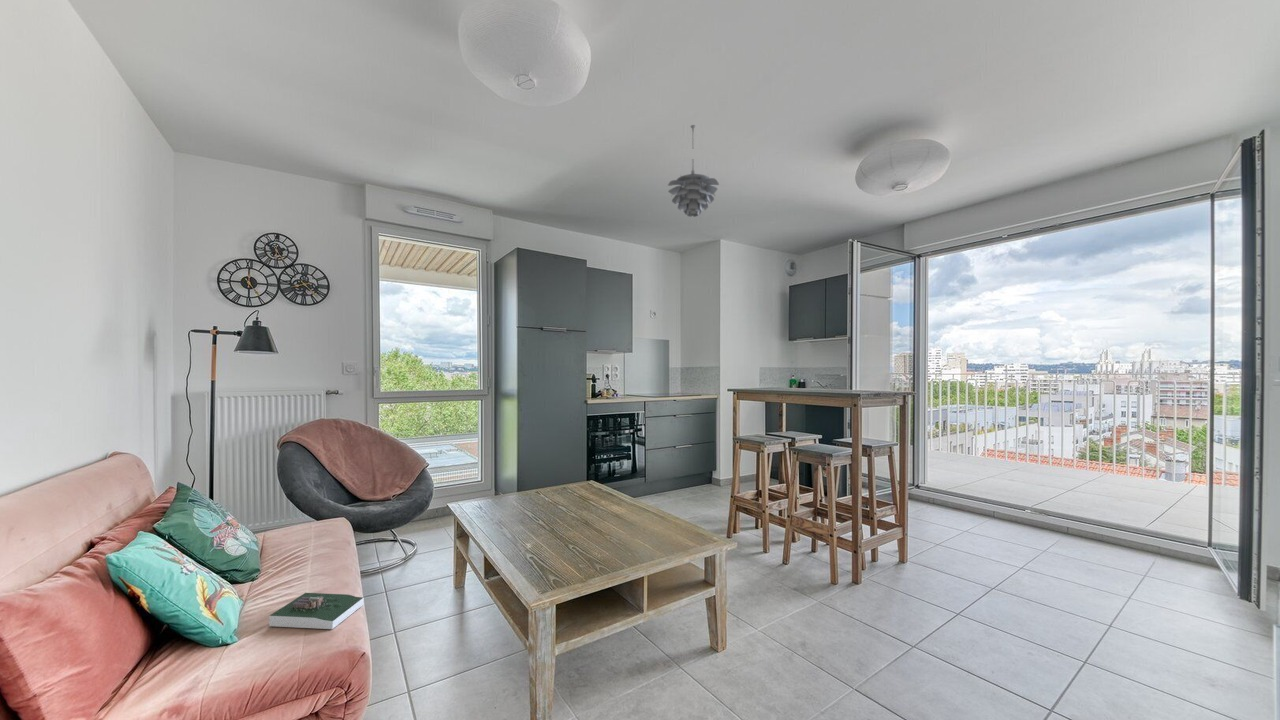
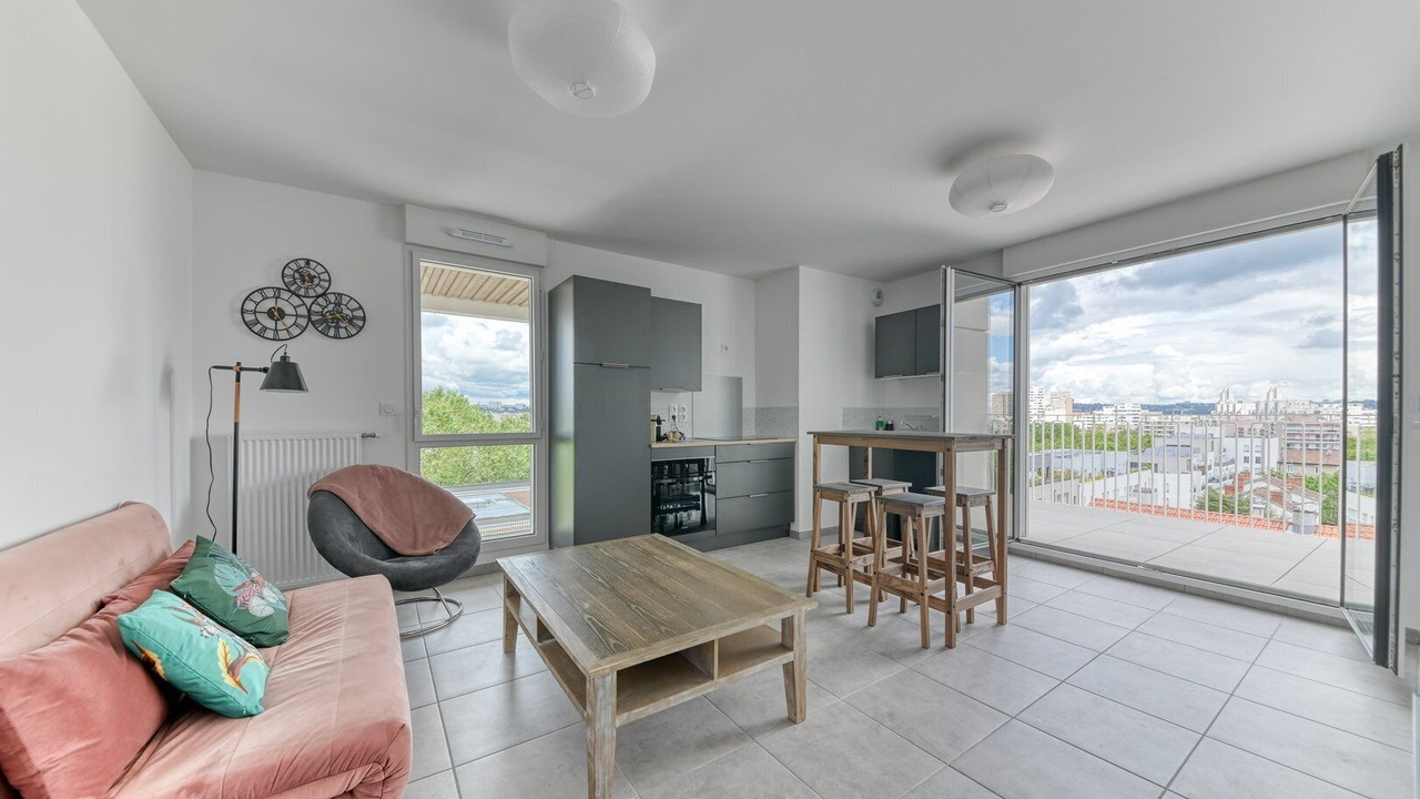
- book (318, 606)
- pendant light (693, 170)
